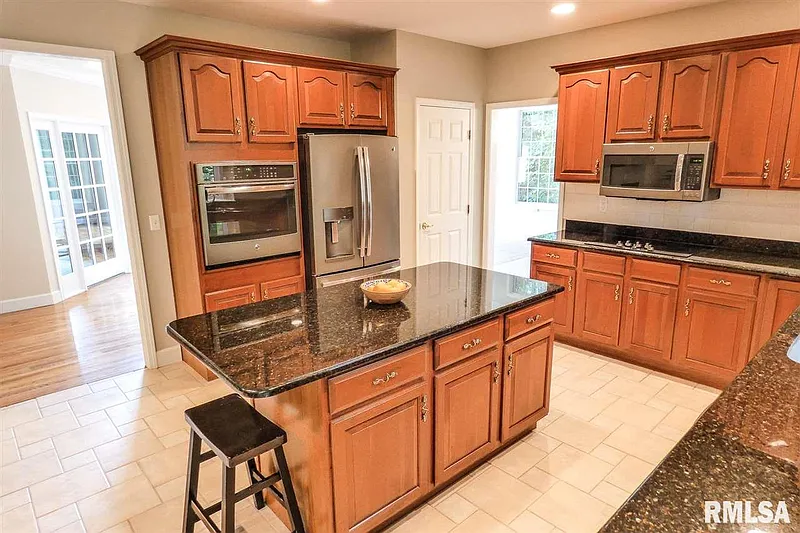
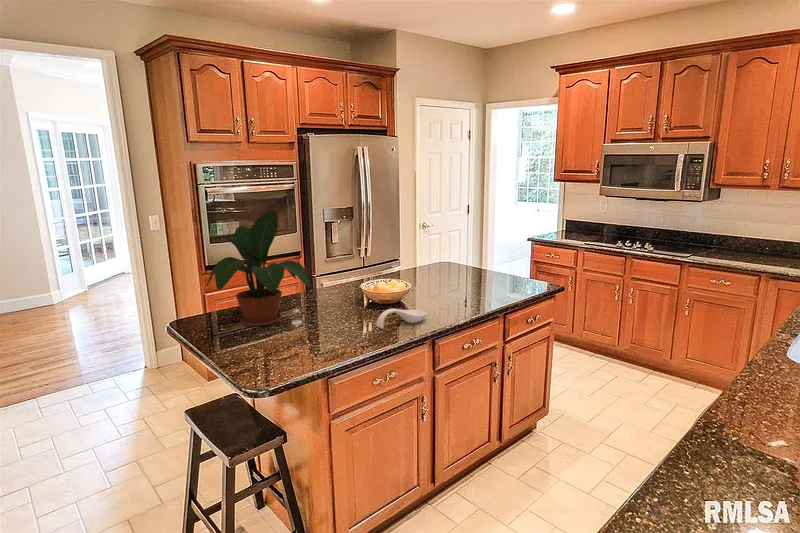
+ spoon rest (402, 315)
+ potted plant (254, 266)
